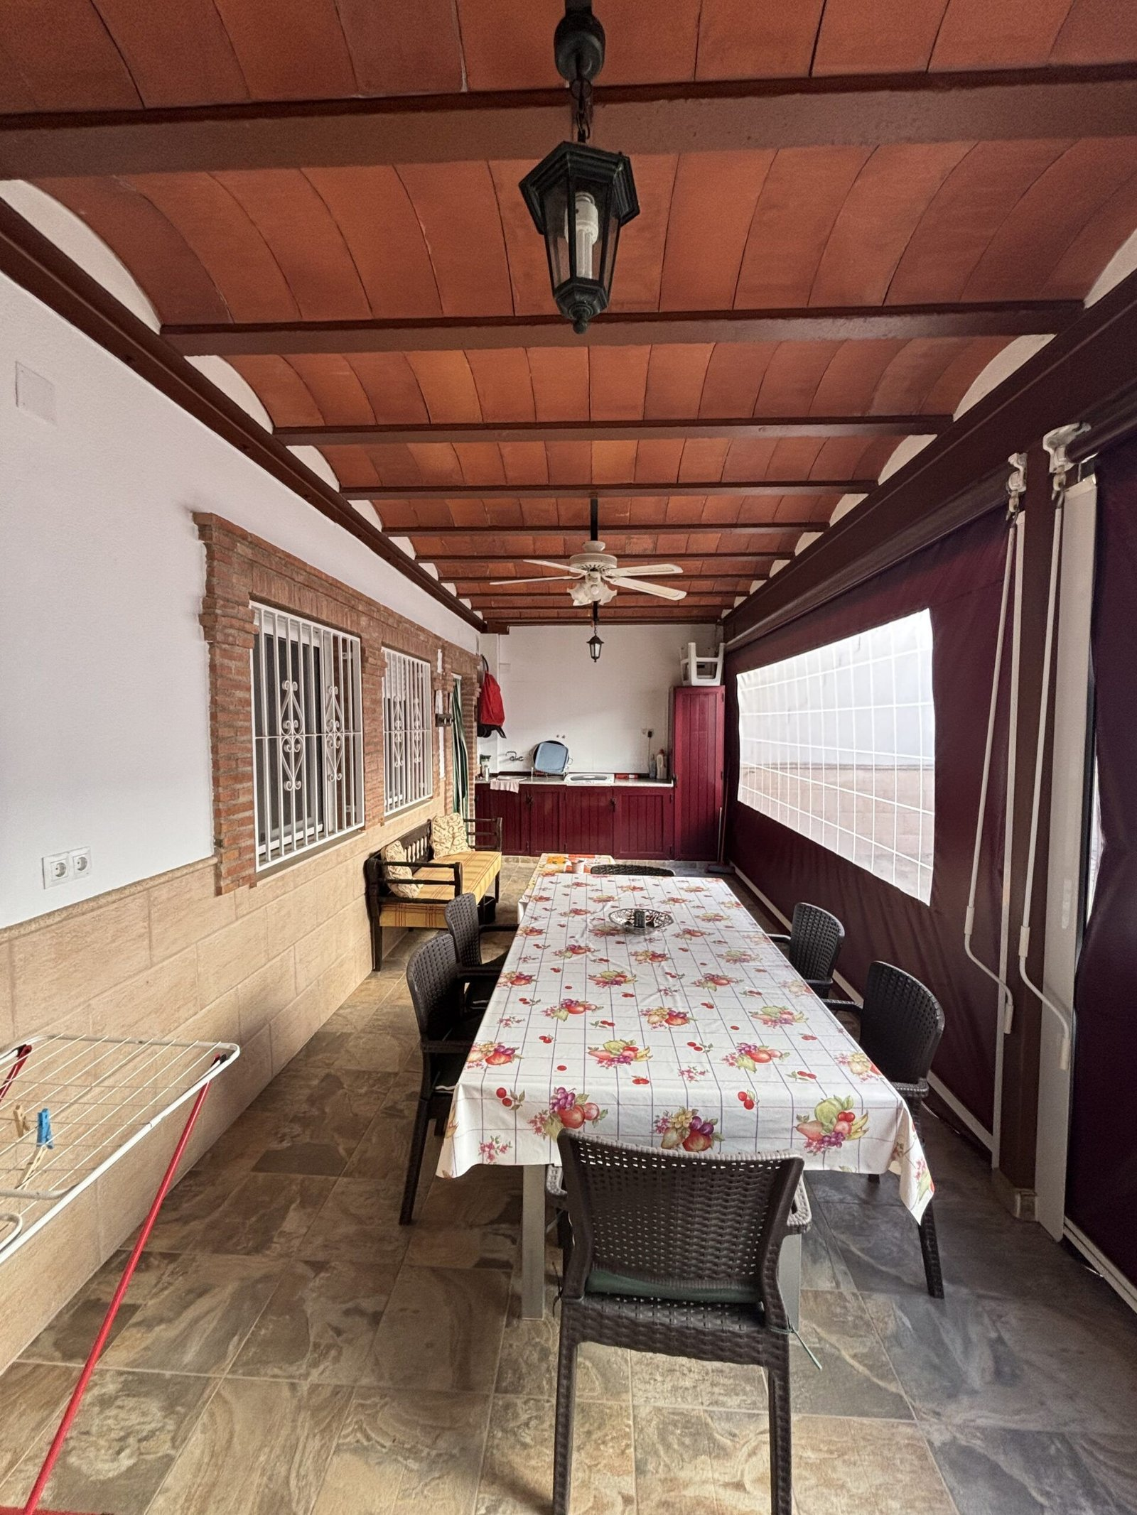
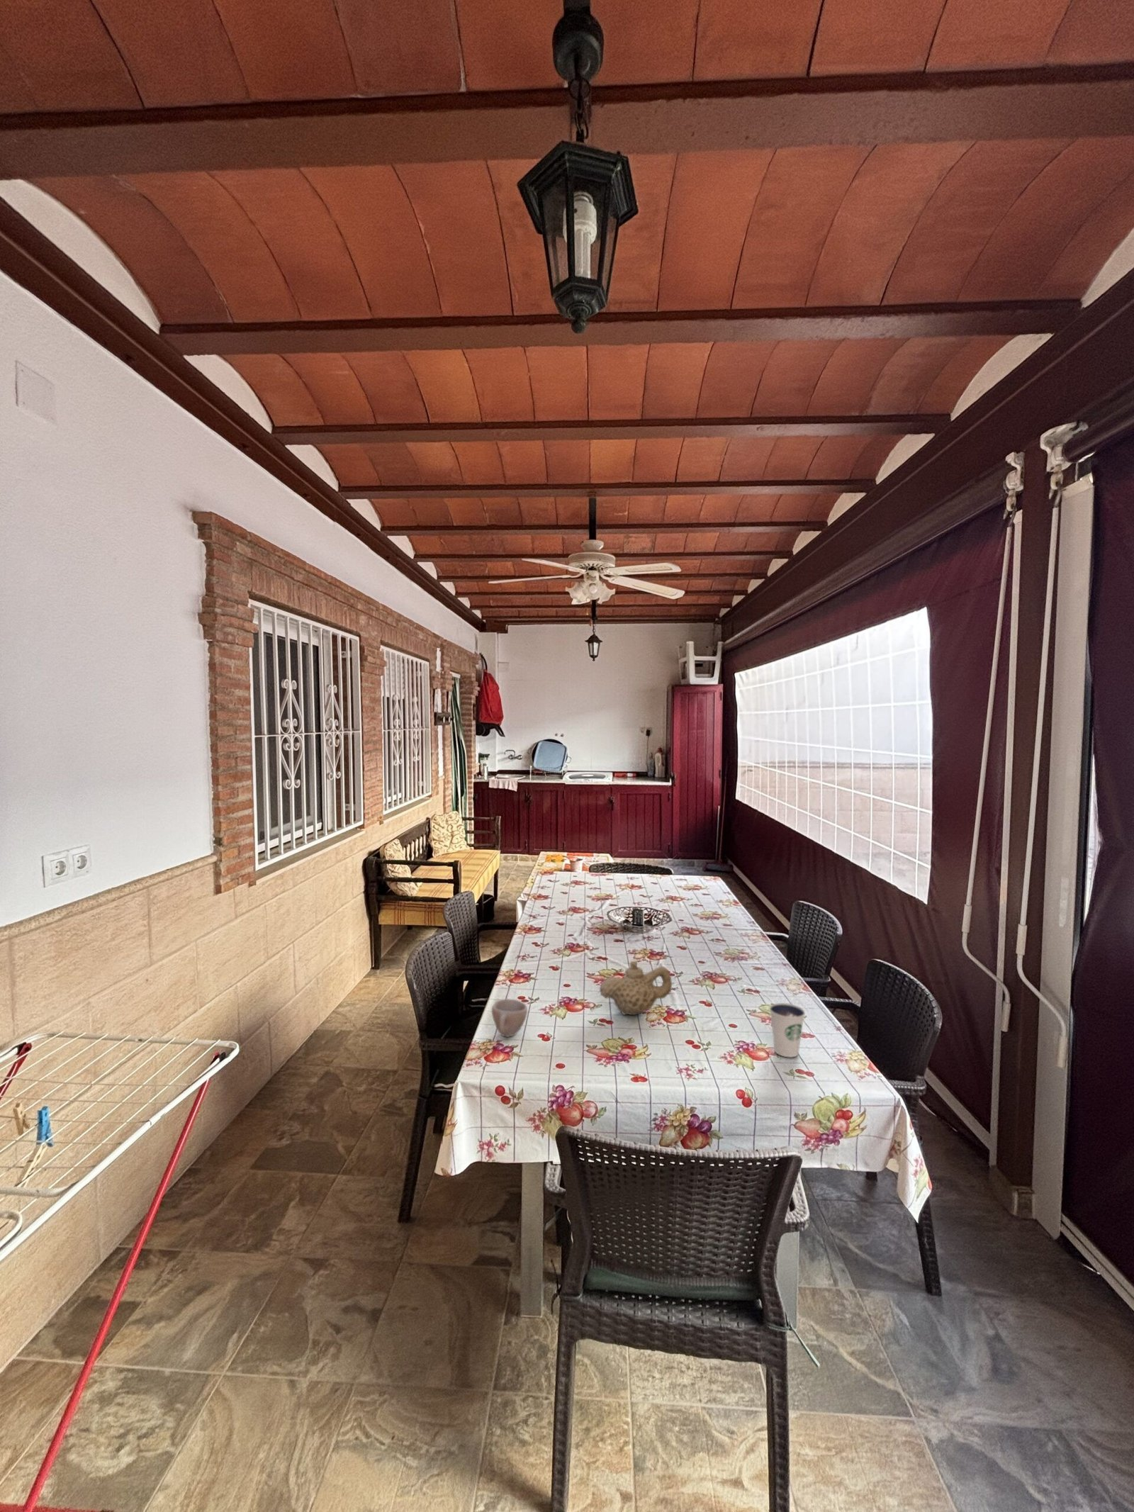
+ cup (509, 1021)
+ teapot (635, 987)
+ dixie cup (786, 1031)
